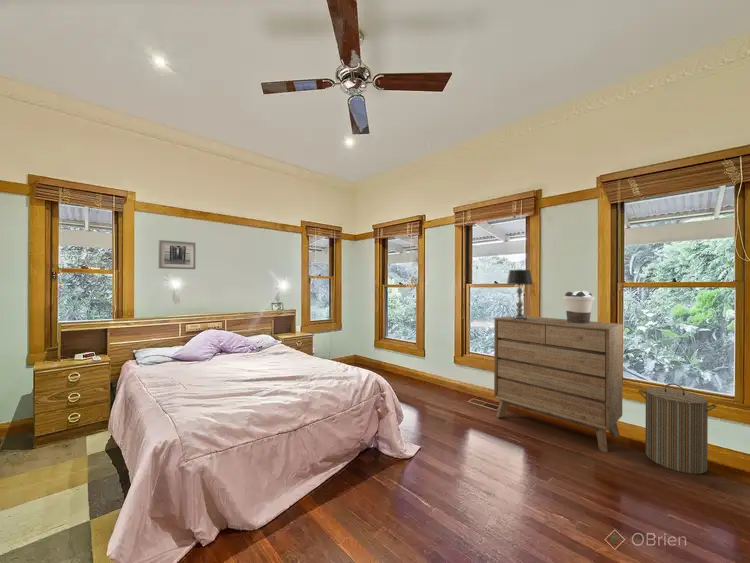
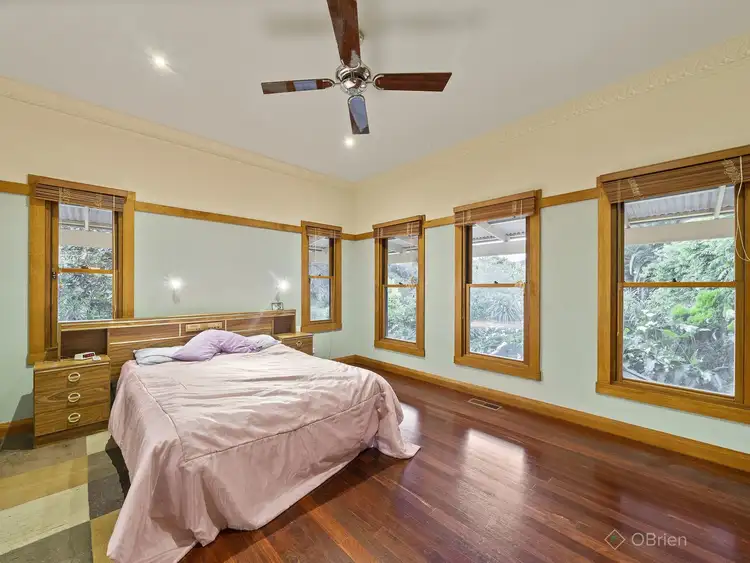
- potted plant (578, 306)
- wall art (177, 255)
- dresser (553, 373)
- table lamp (519, 294)
- laundry hamper (675, 422)
